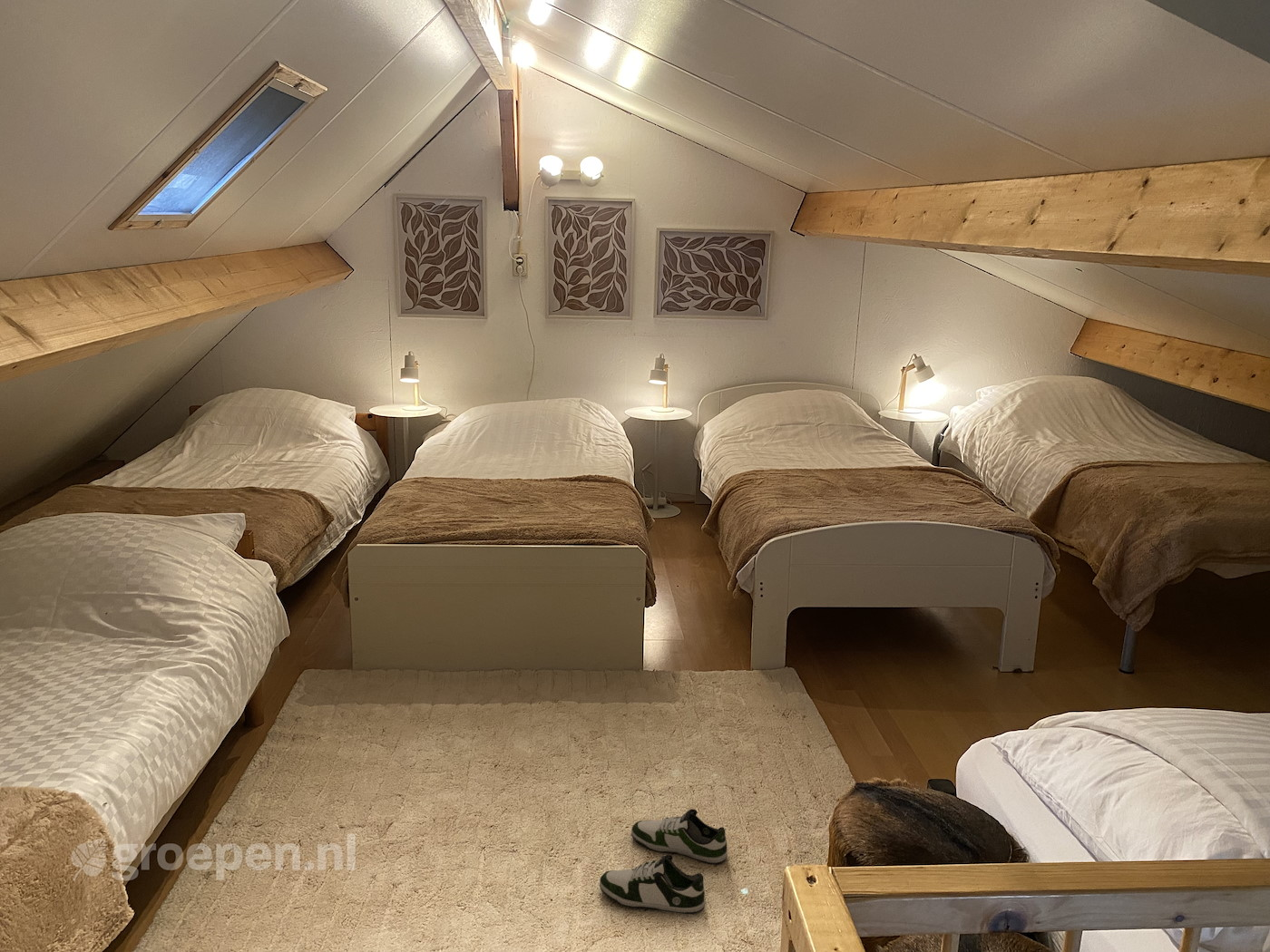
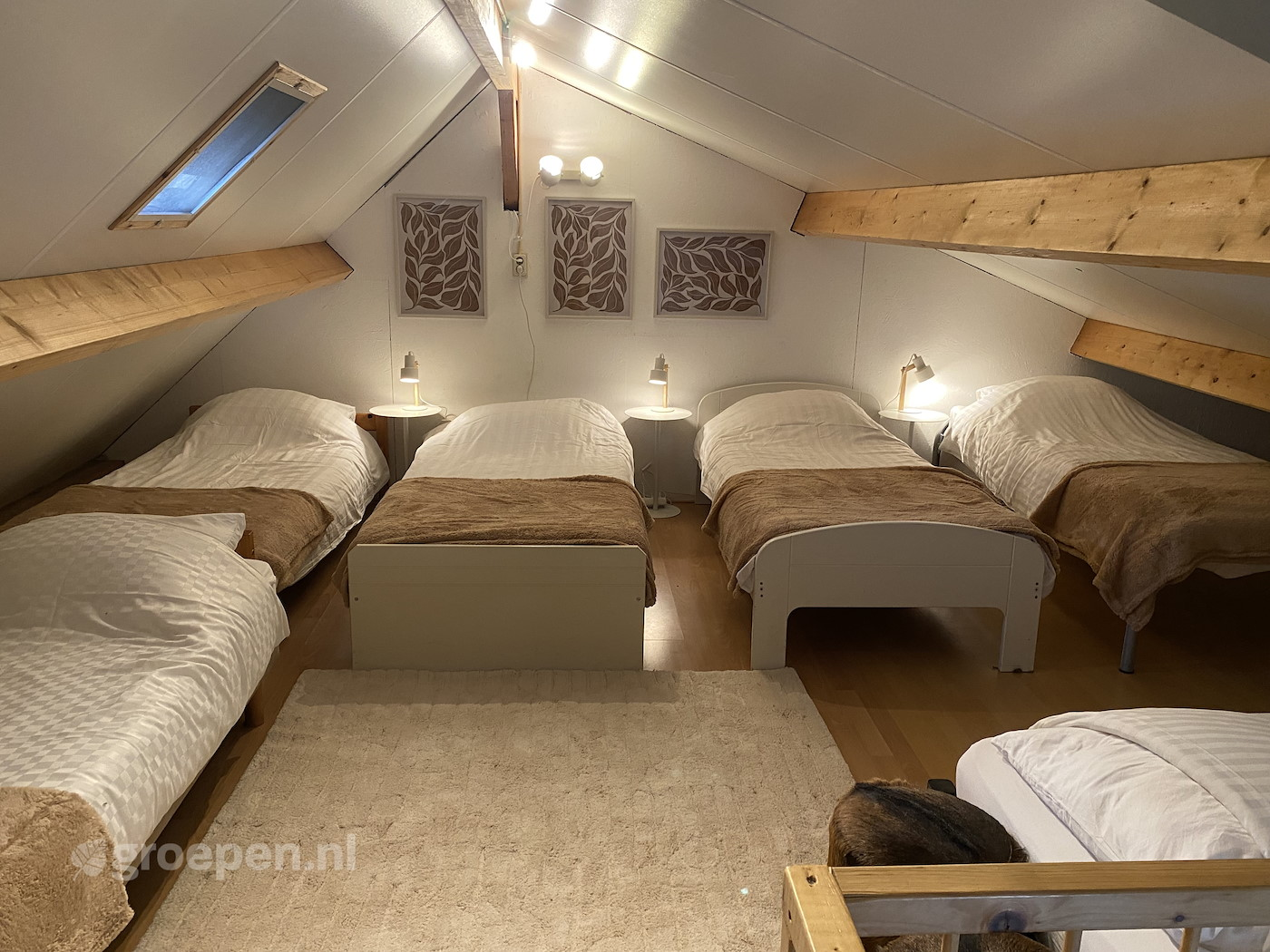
- shoe (666, 852)
